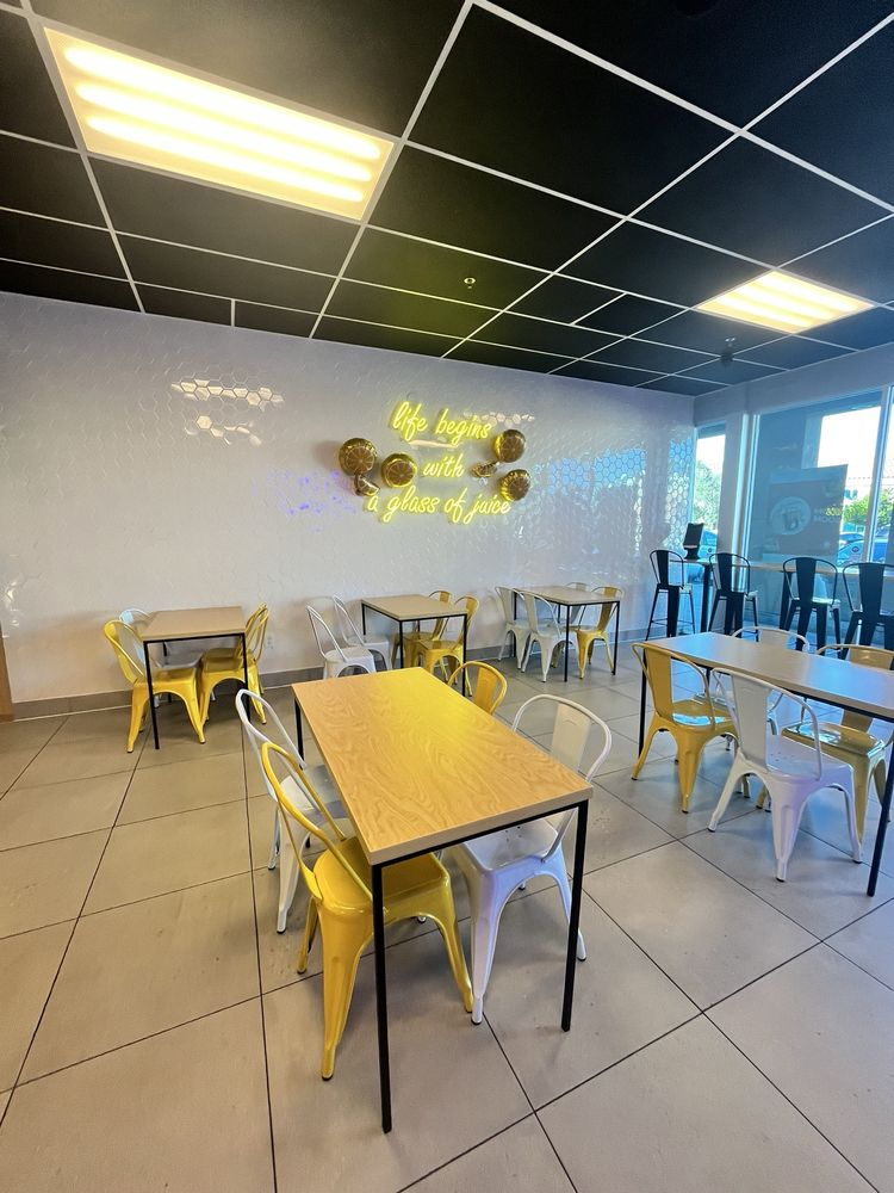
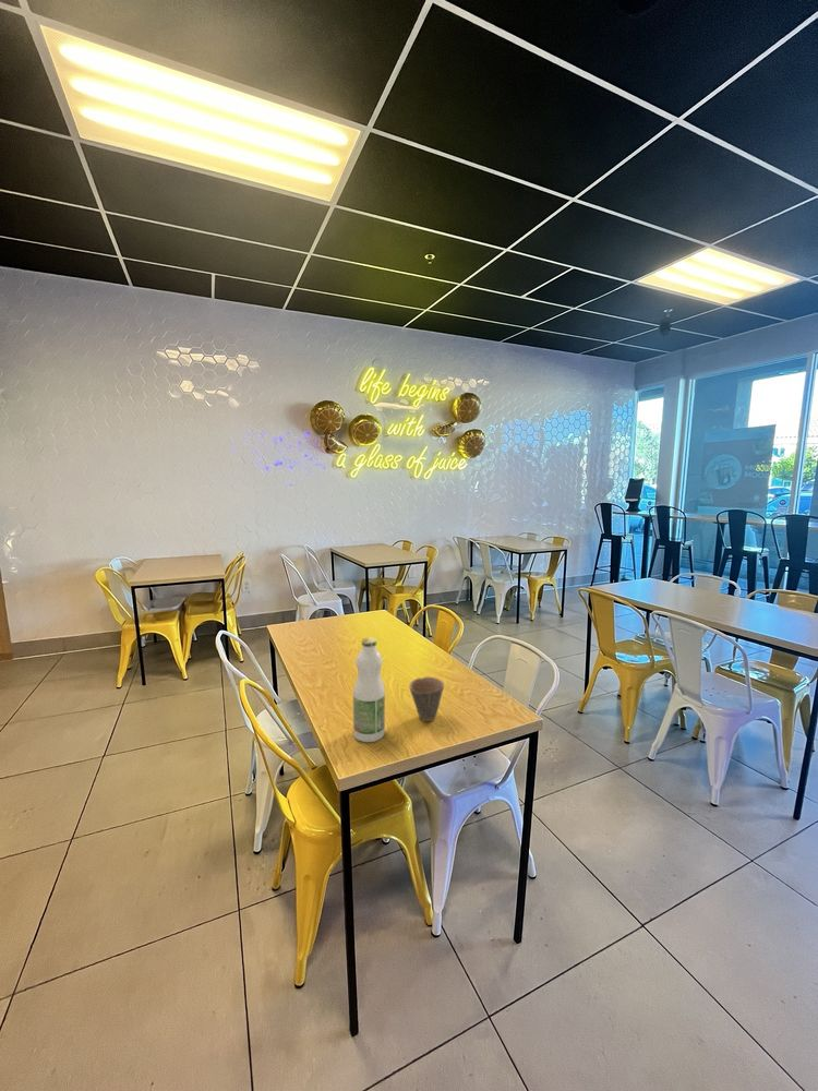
+ cup (425, 700)
+ juice bottle (369, 687)
